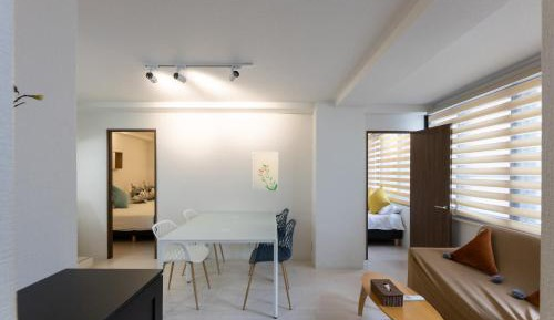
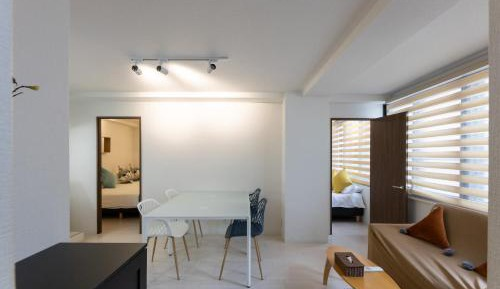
- wall art (265, 171)
